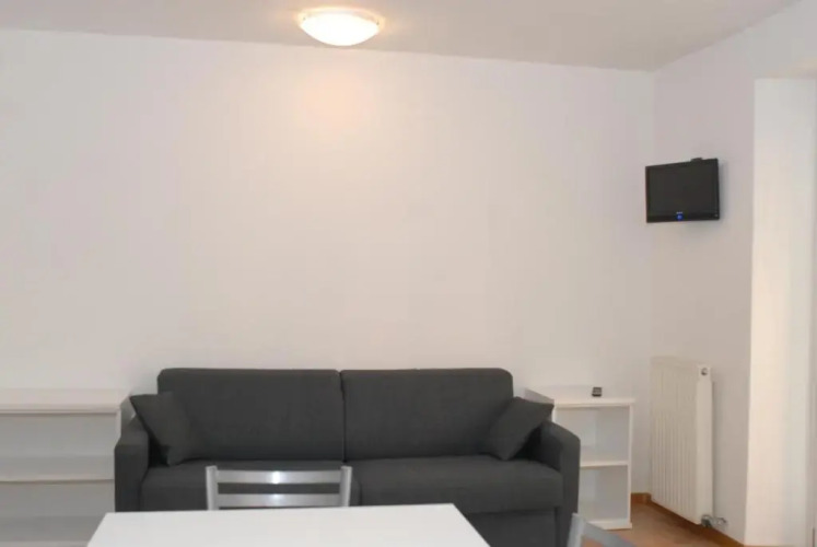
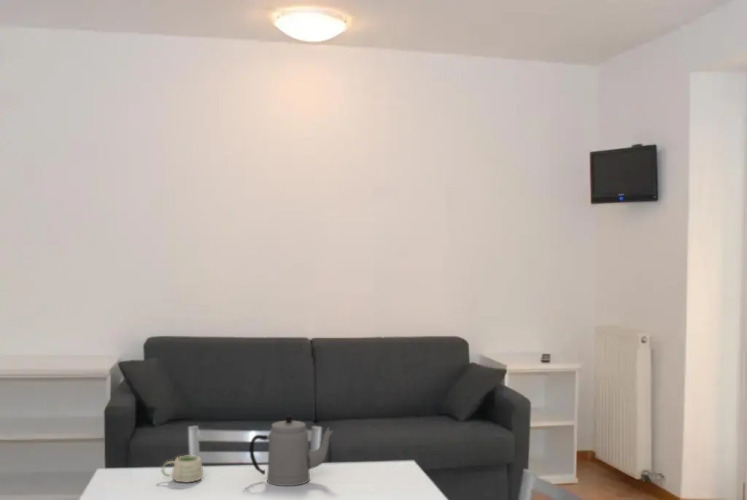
+ teapot (291, 447)
+ mug (182, 469)
